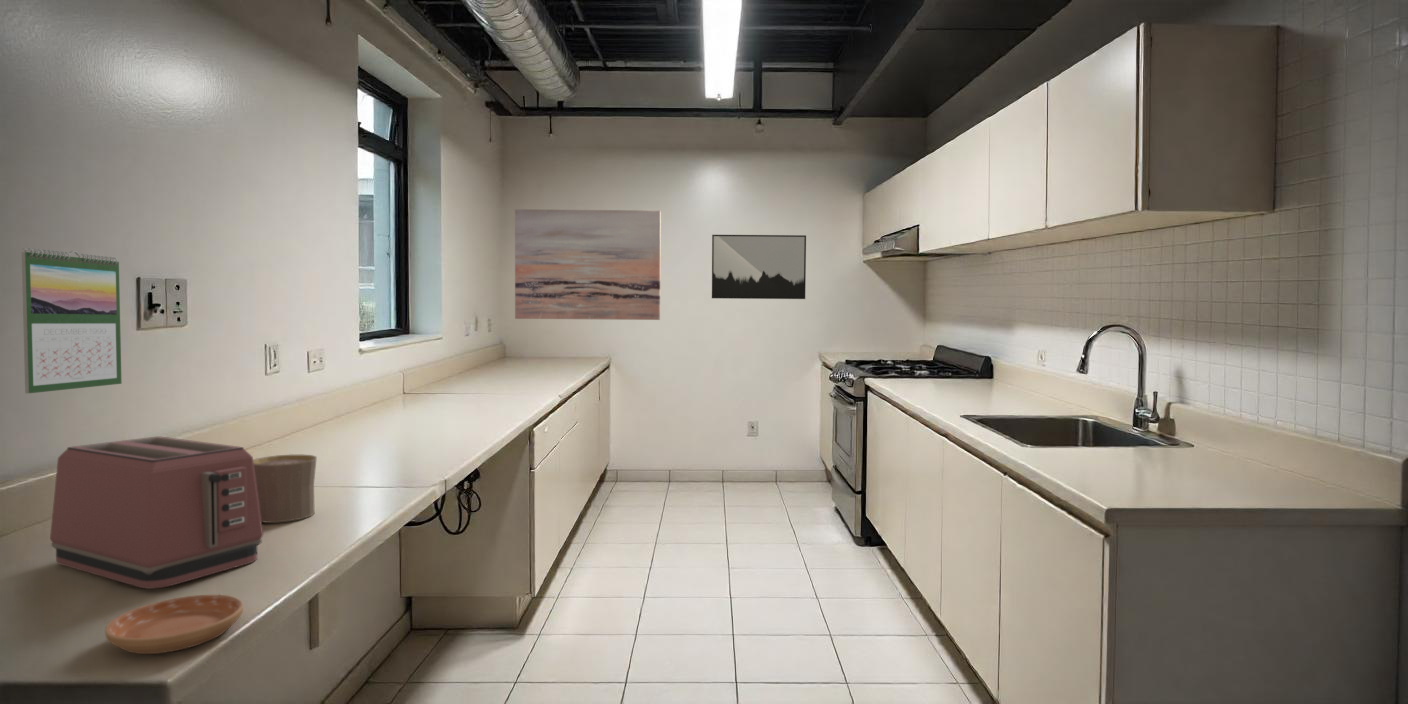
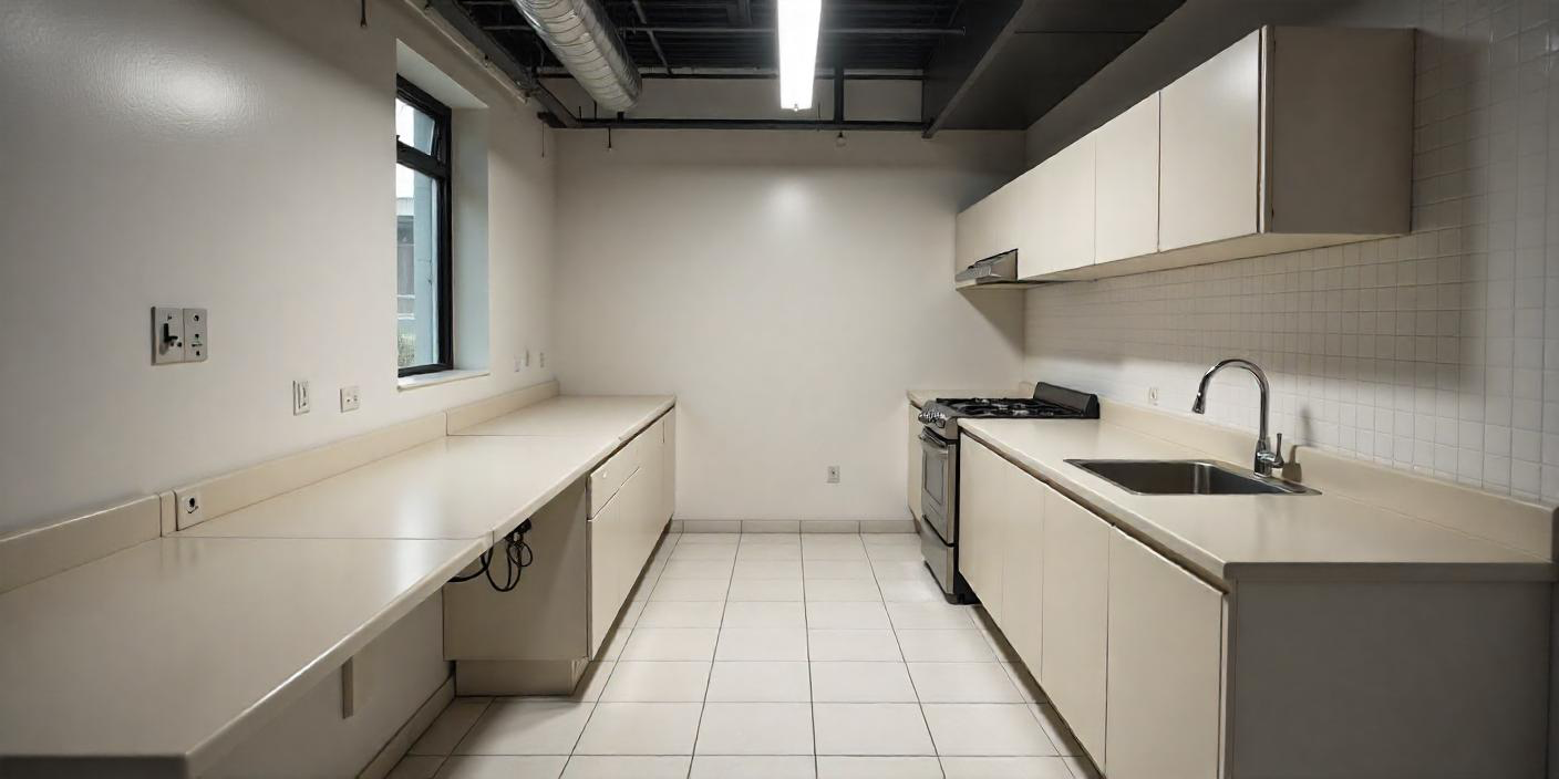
- wall art (758, 266)
- wall art (587, 264)
- saucer (177, 624)
- calendar (75, 319)
- cup (284, 487)
- toaster (160, 504)
